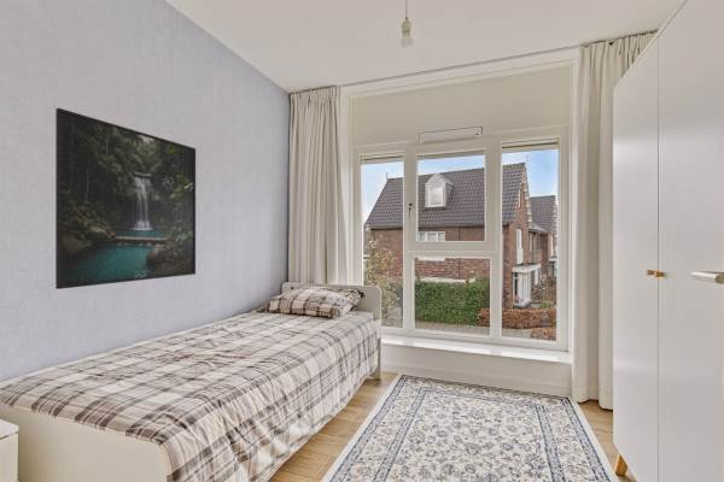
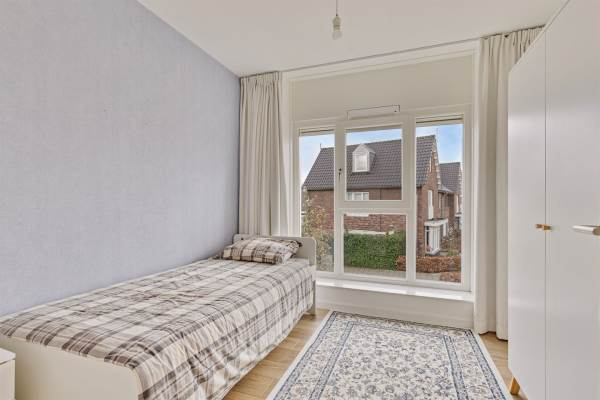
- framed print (138, 206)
